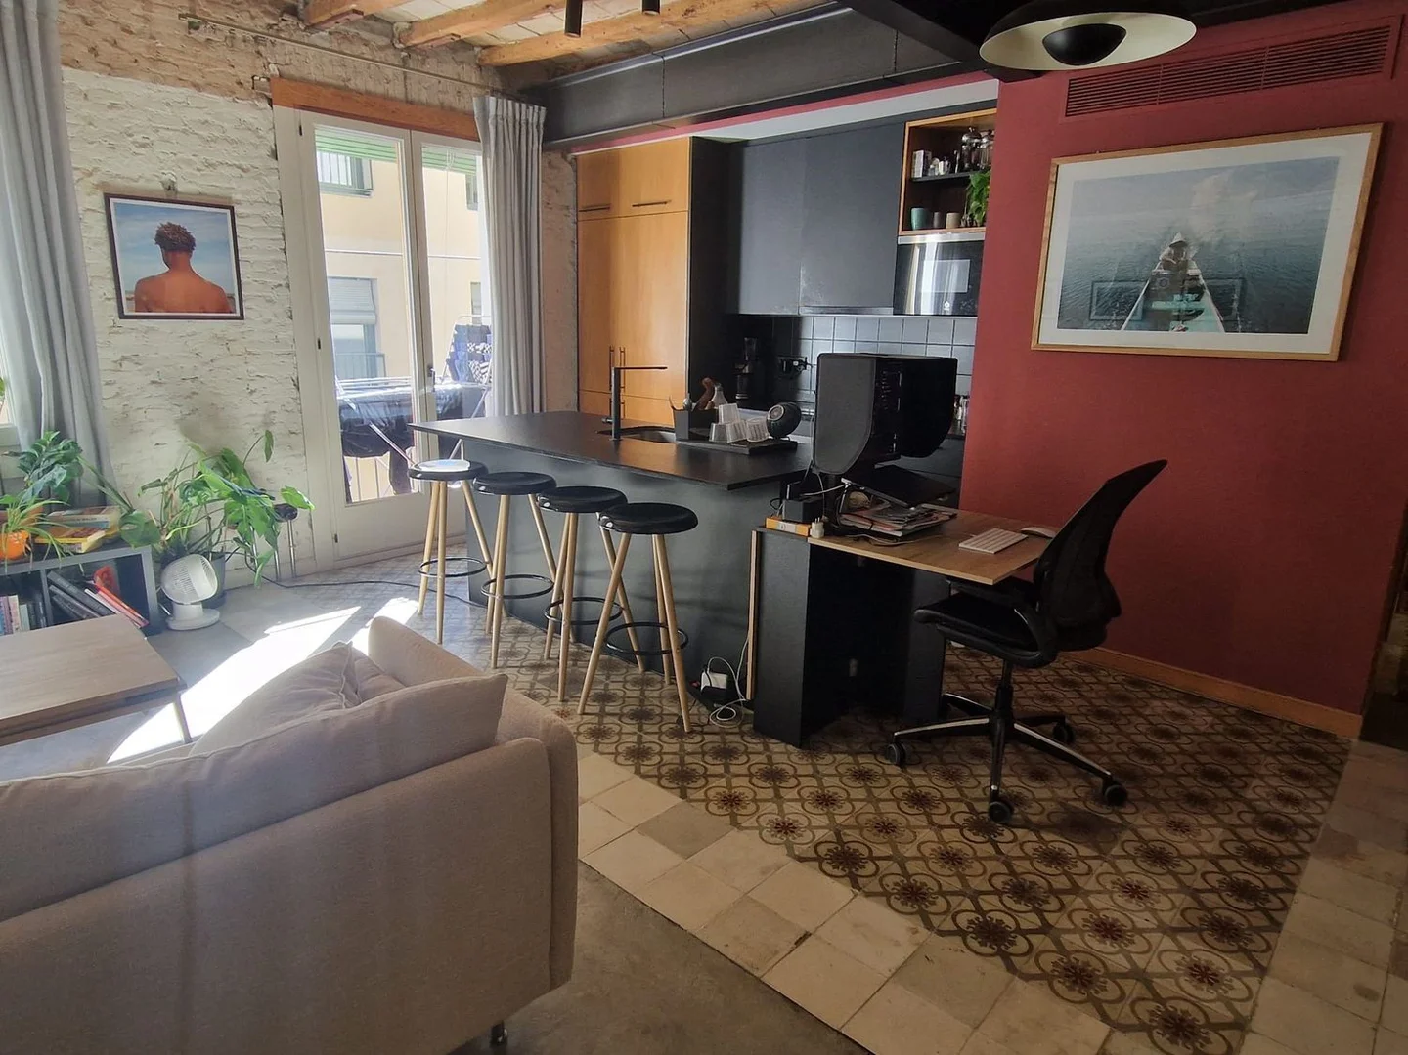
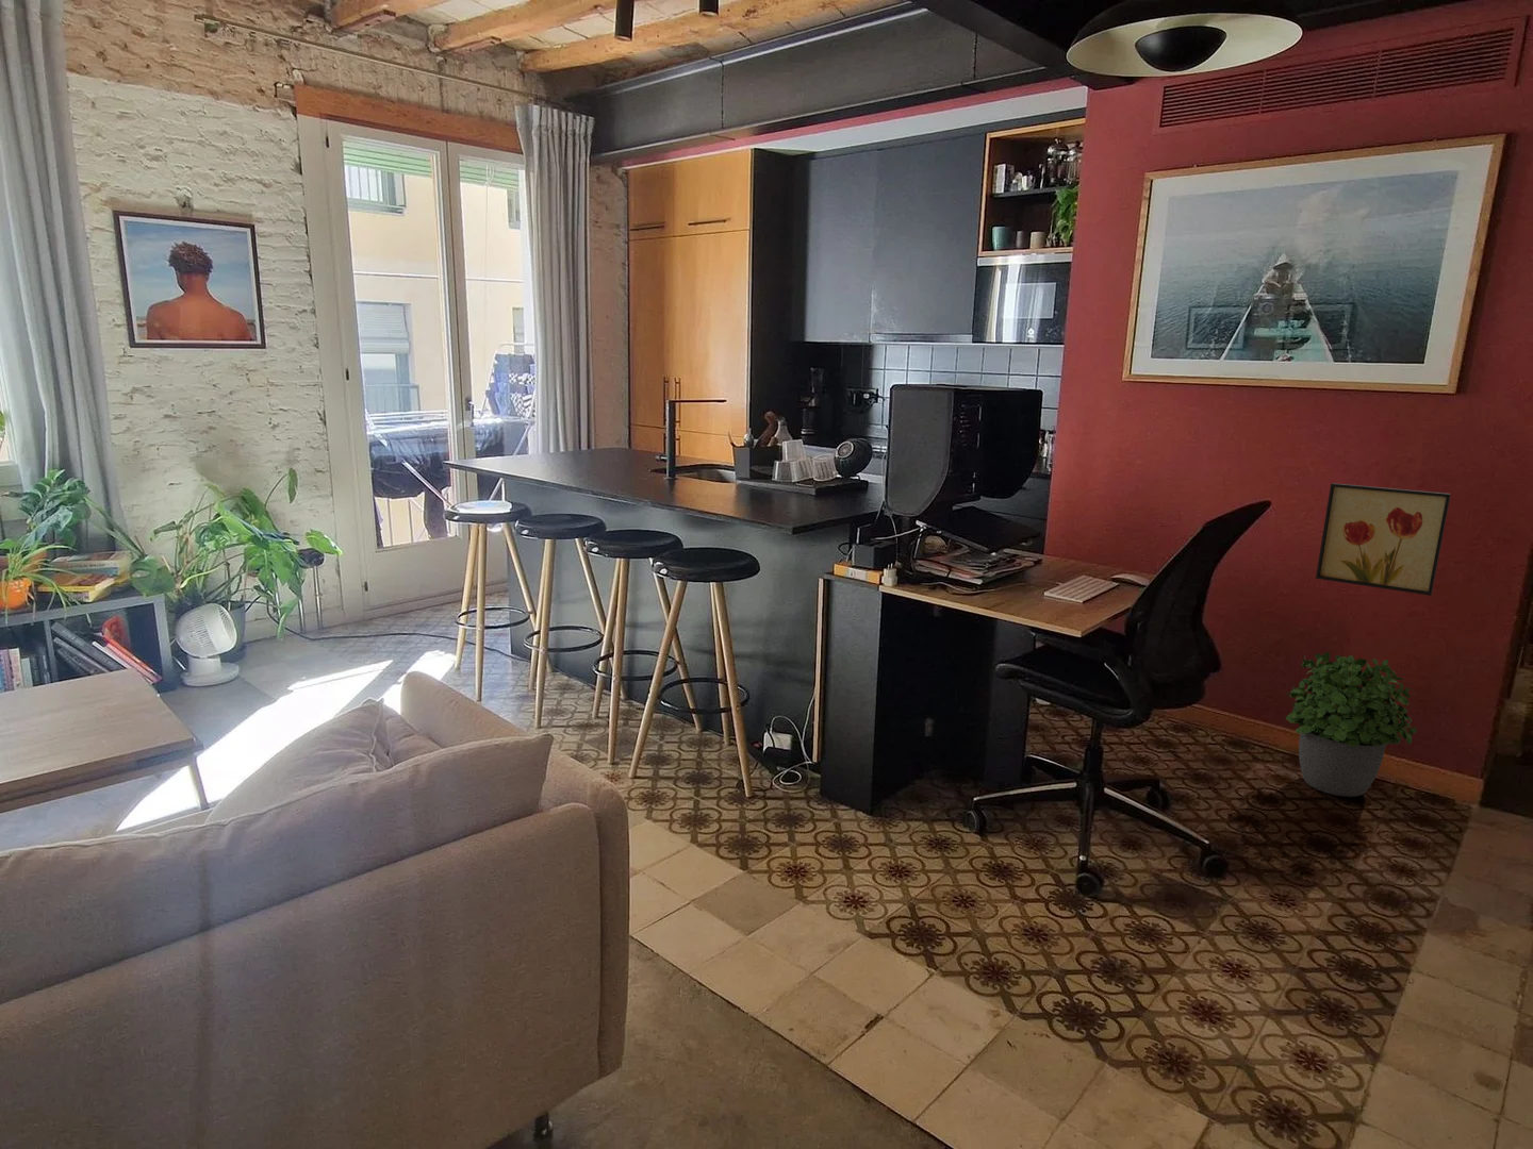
+ potted plant (1346, 722)
+ wall art (1380, 537)
